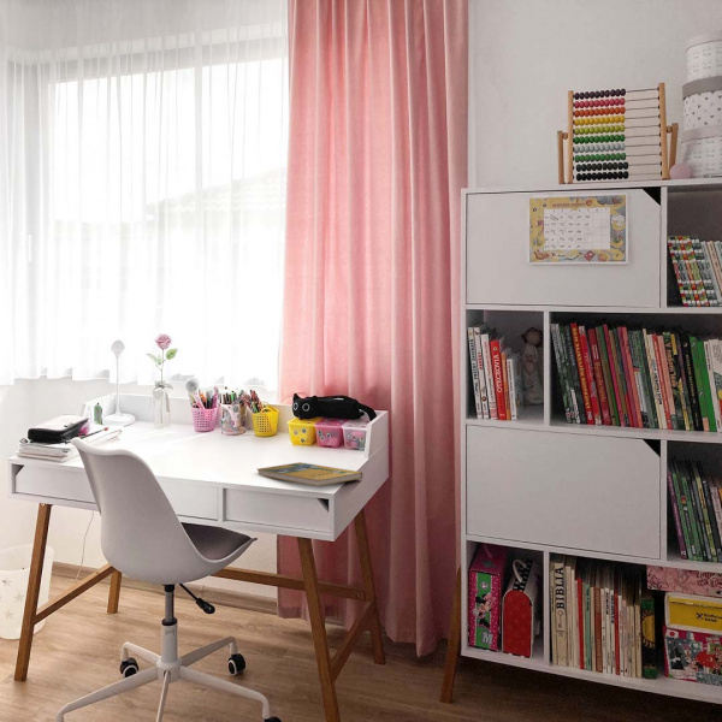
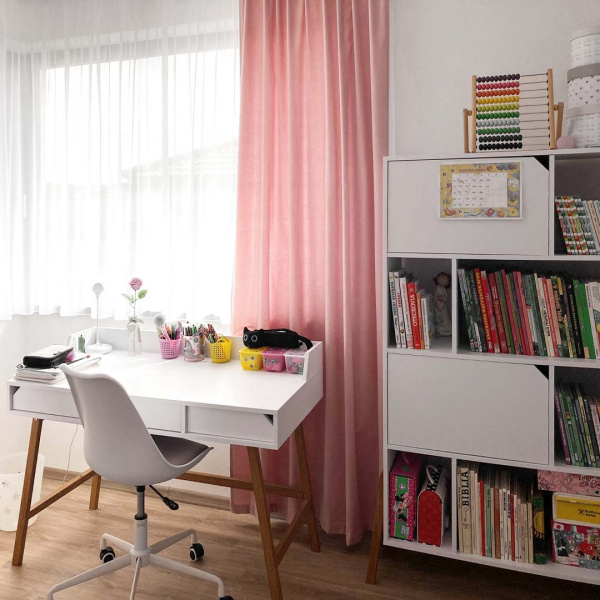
- booklet (308, 473)
